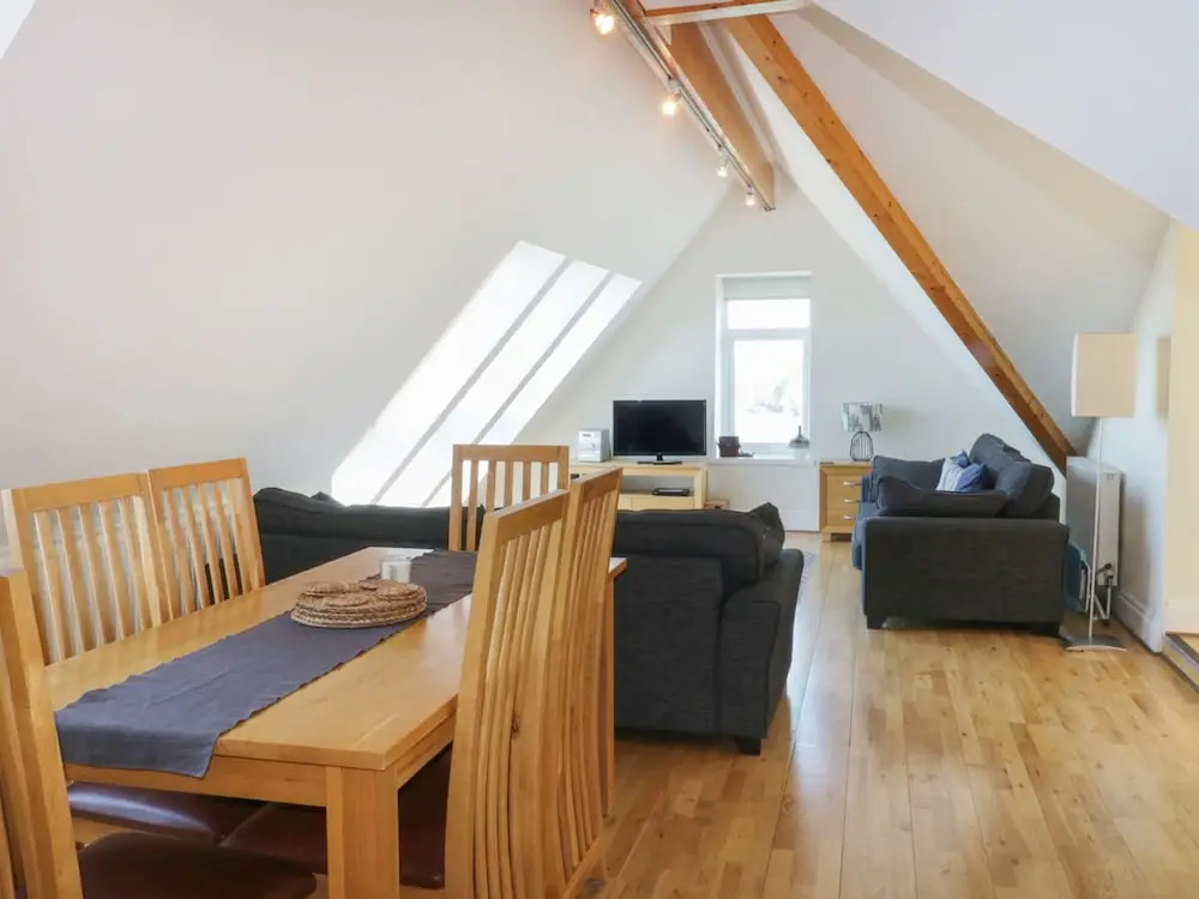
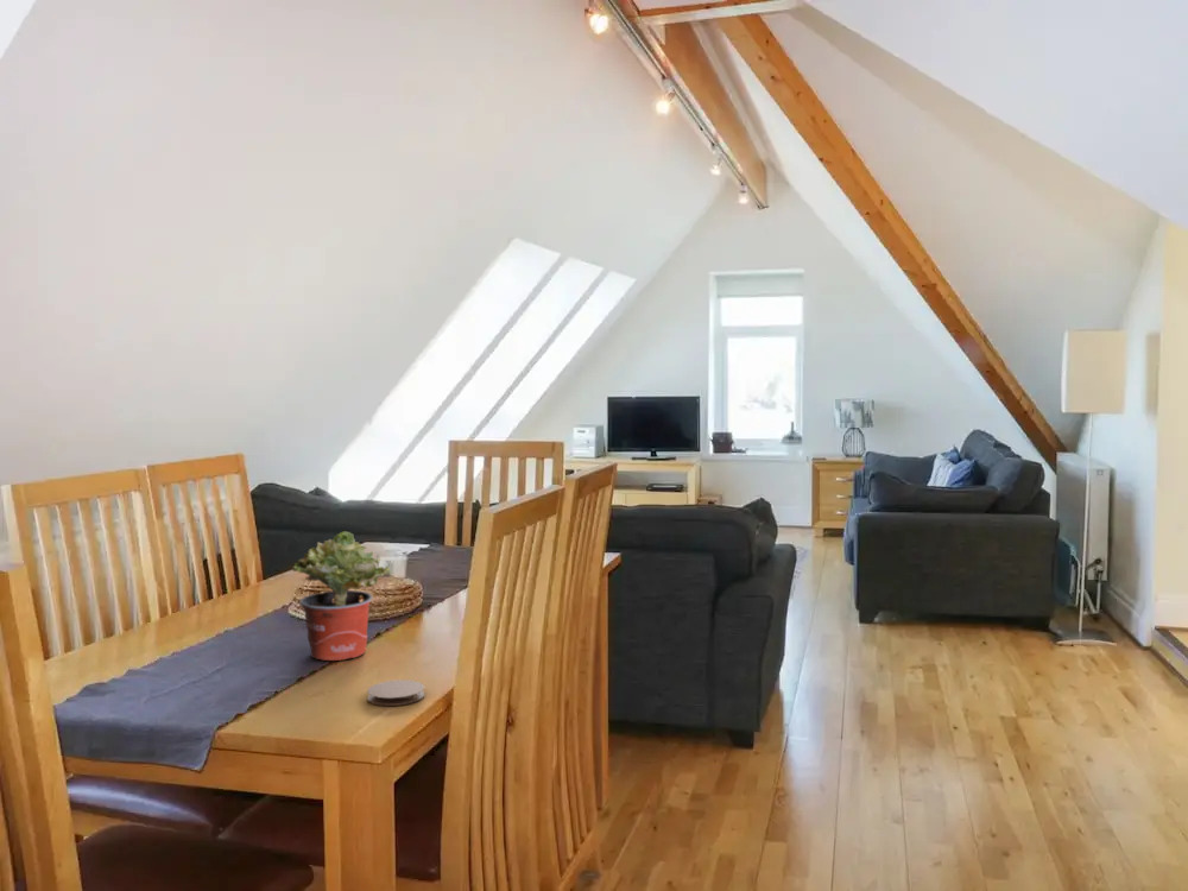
+ potted plant (346, 593)
+ coaster (396, 691)
